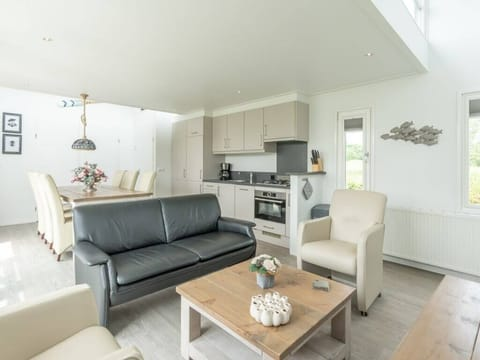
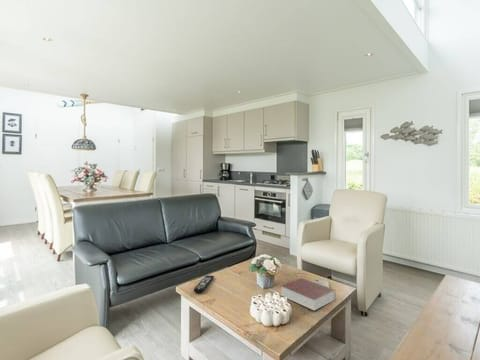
+ book (307, 292)
+ remote control (204, 283)
